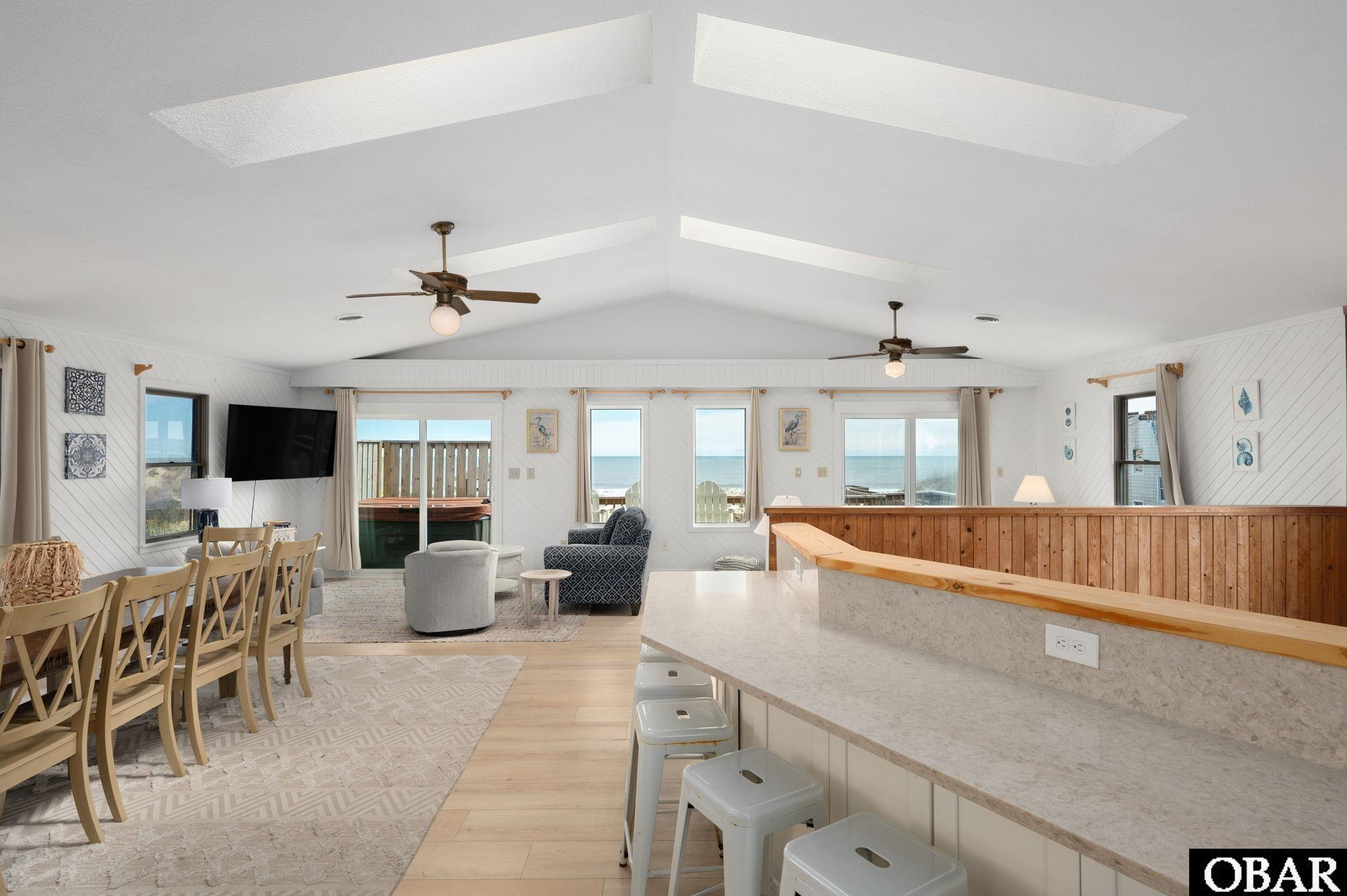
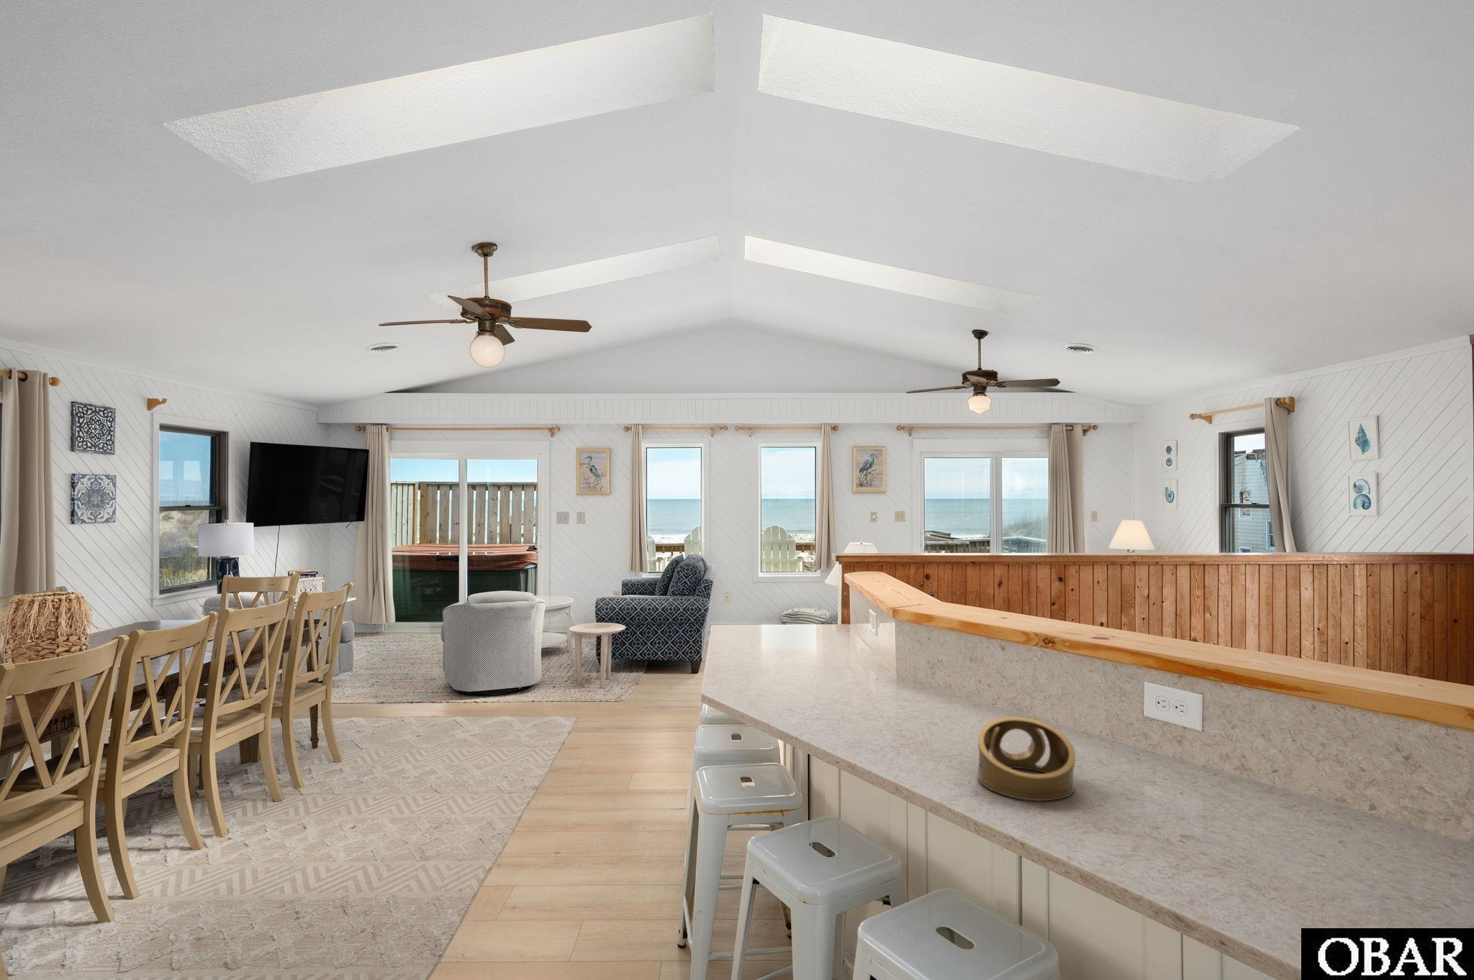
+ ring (1023, 755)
